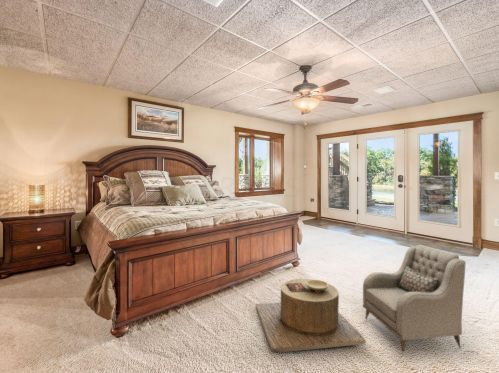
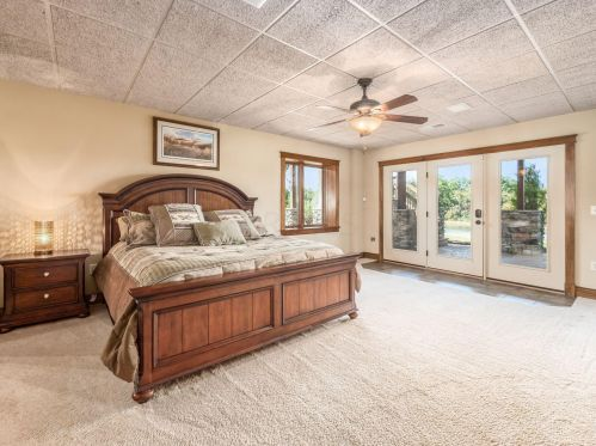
- side table (303, 302)
- armchair (409, 277)
